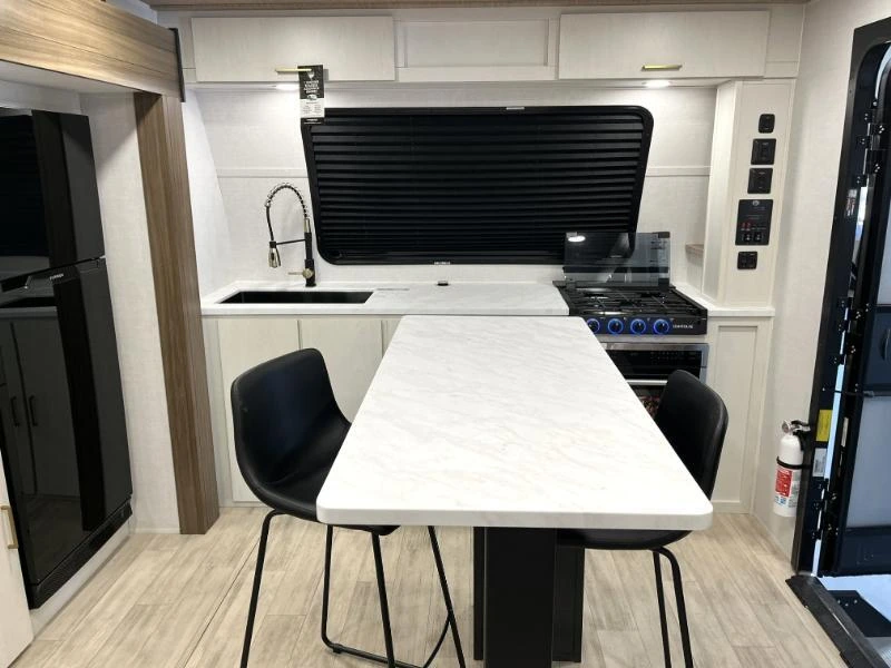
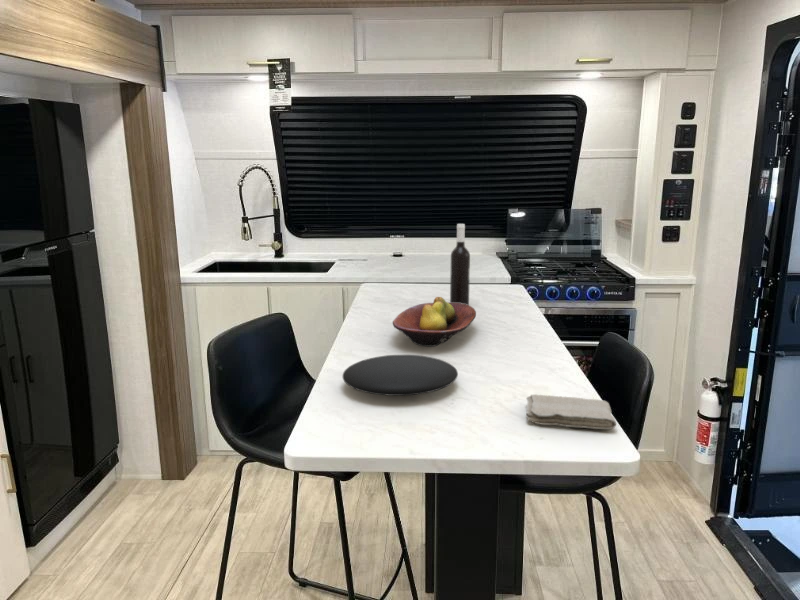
+ fruit bowl (435, 317)
+ plate (400, 373)
+ washcloth (568, 410)
+ wine bottle (460, 265)
